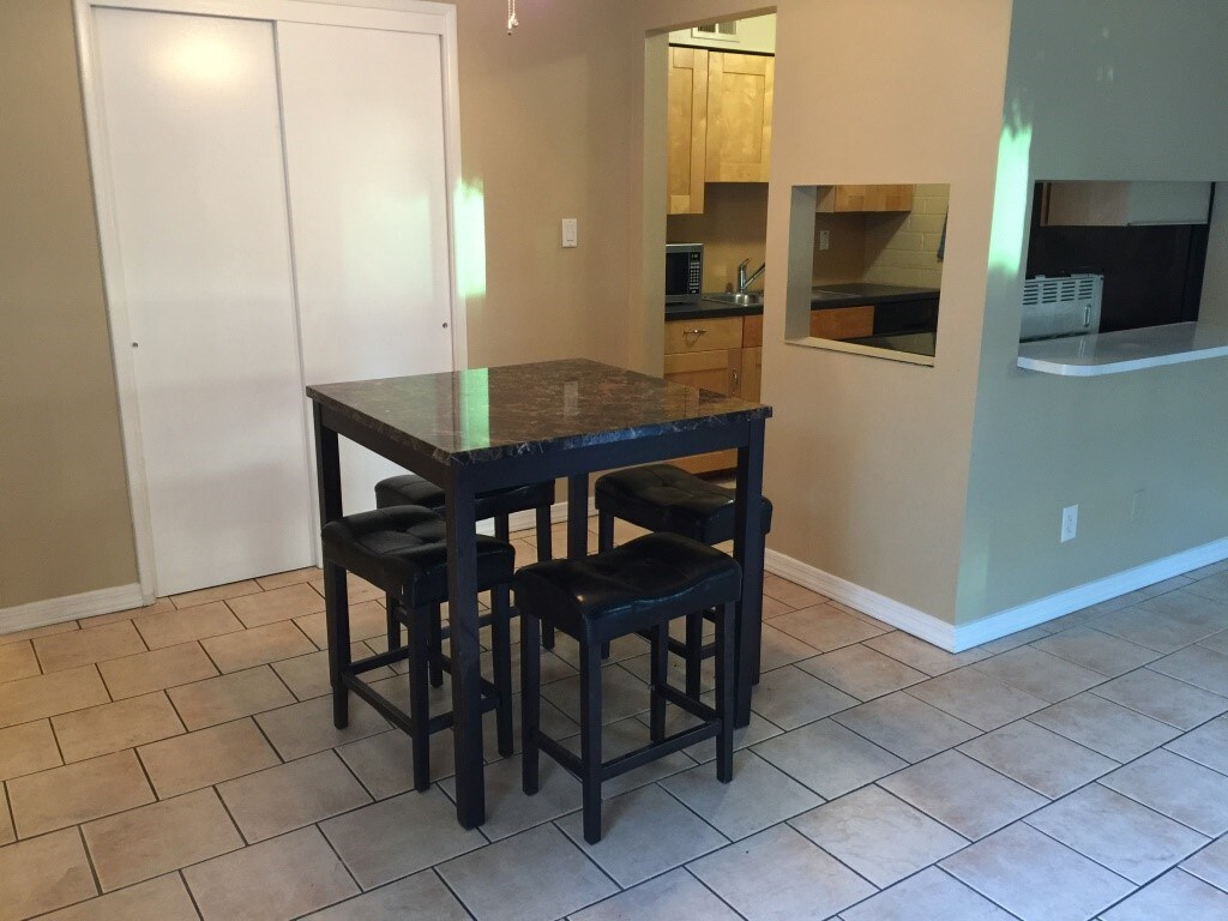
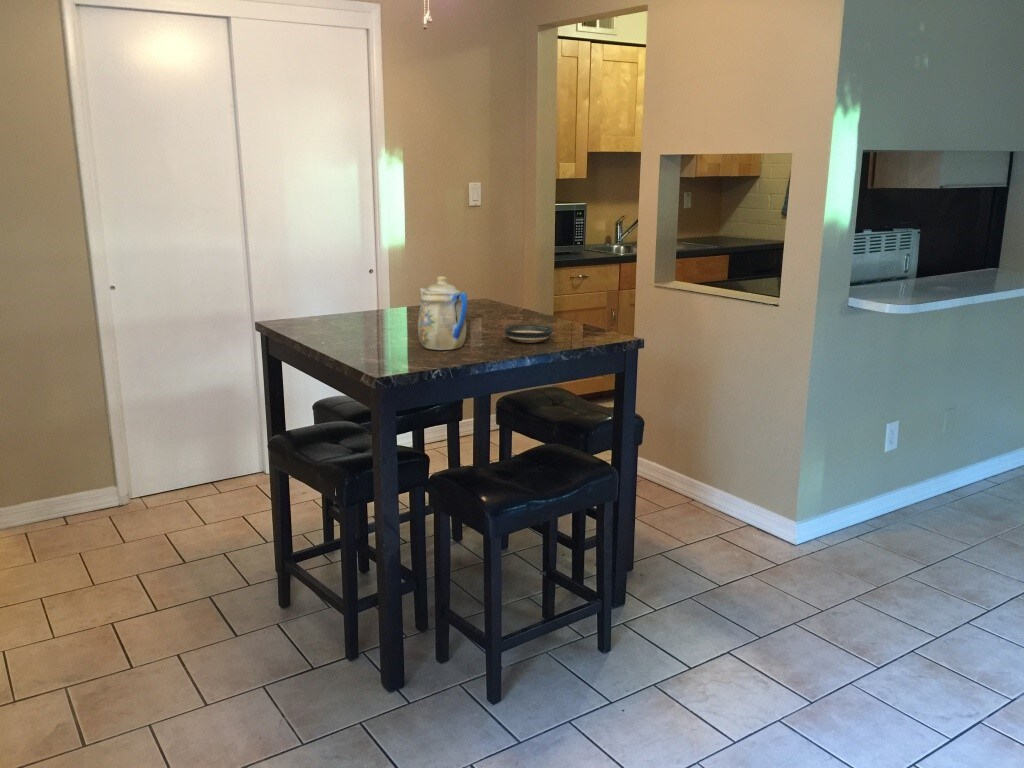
+ saucer (528, 334)
+ teapot (442, 312)
